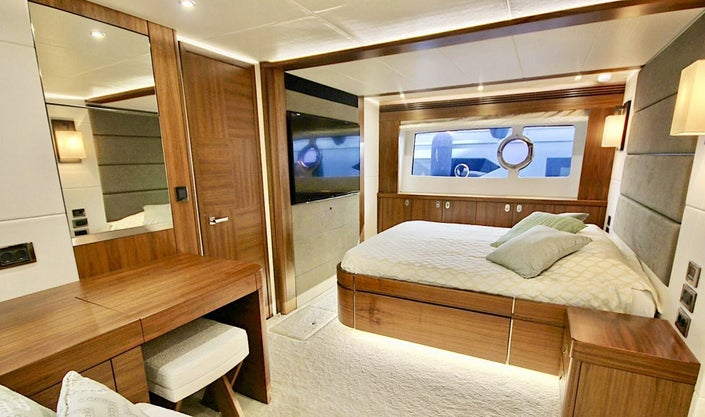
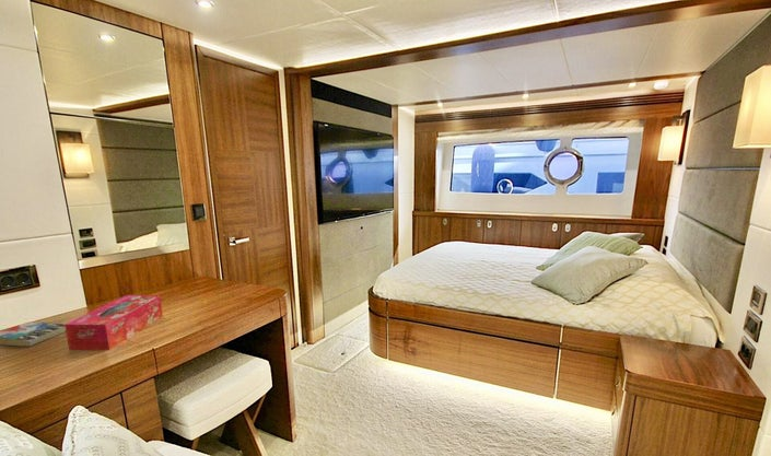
+ book (28, 332)
+ tissue box (118, 319)
